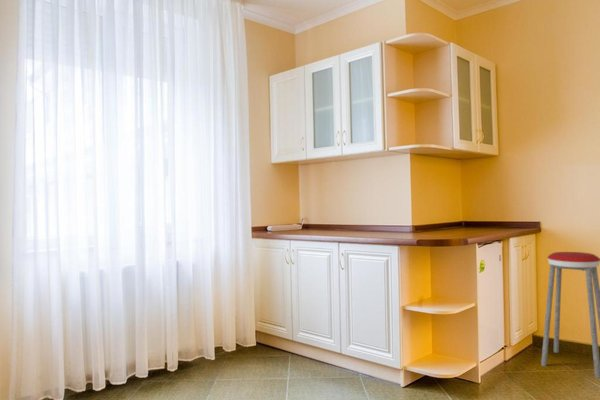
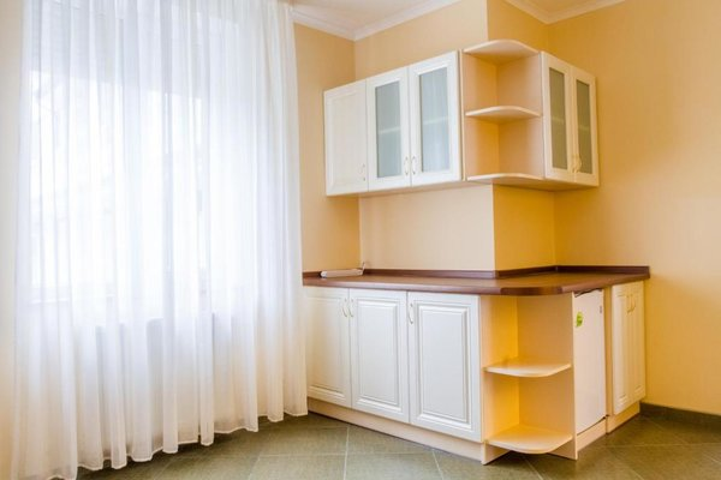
- music stool (559, 308)
